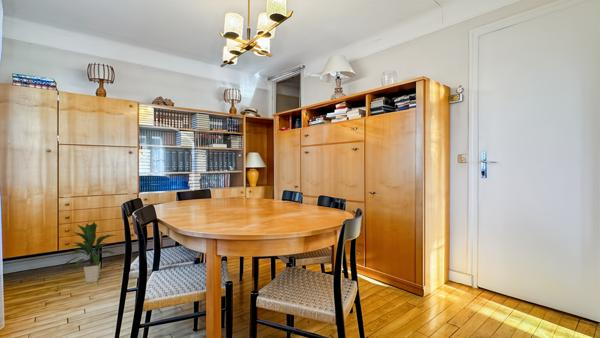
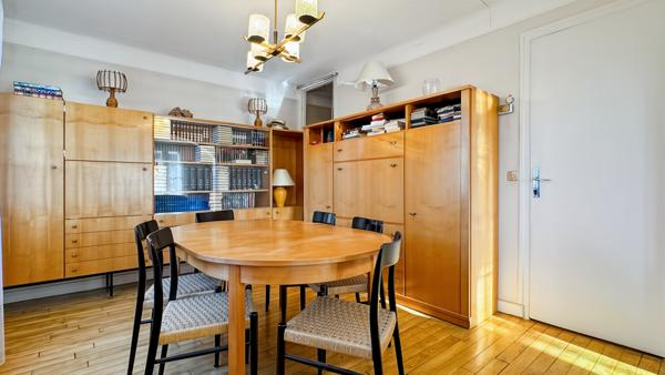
- indoor plant (90, 250)
